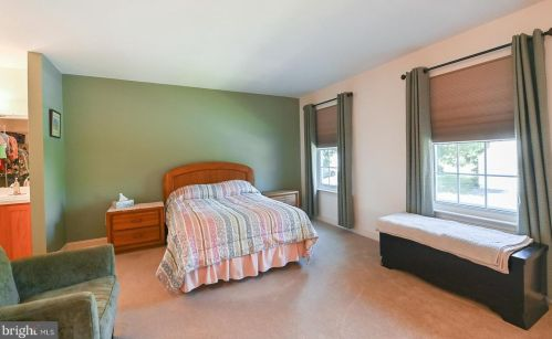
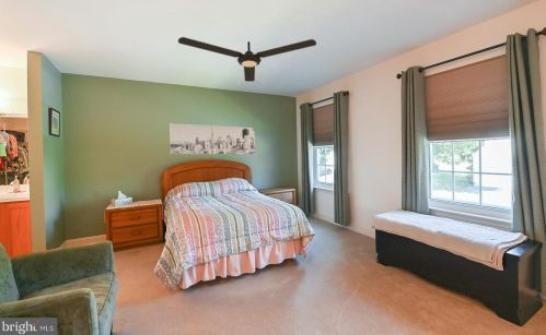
+ wall art (216, 140)
+ ceiling fan (248, 59)
